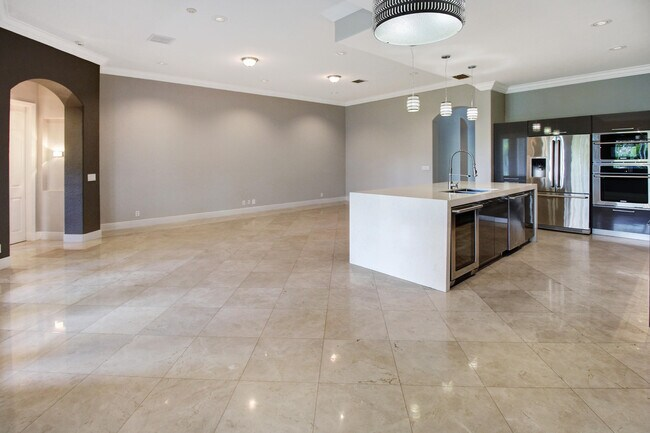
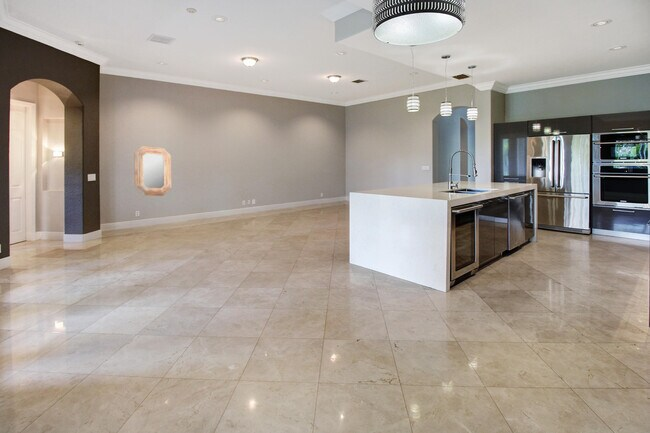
+ home mirror (153, 171)
